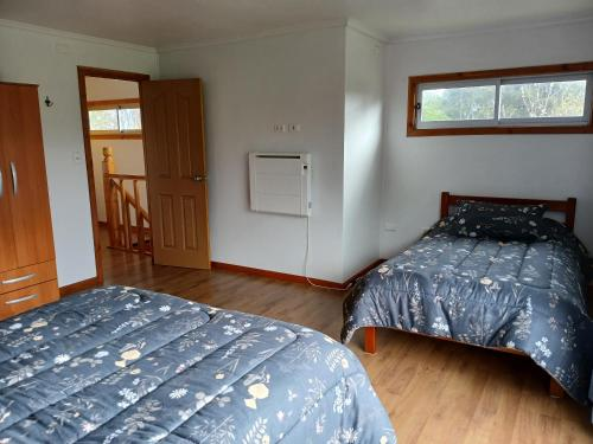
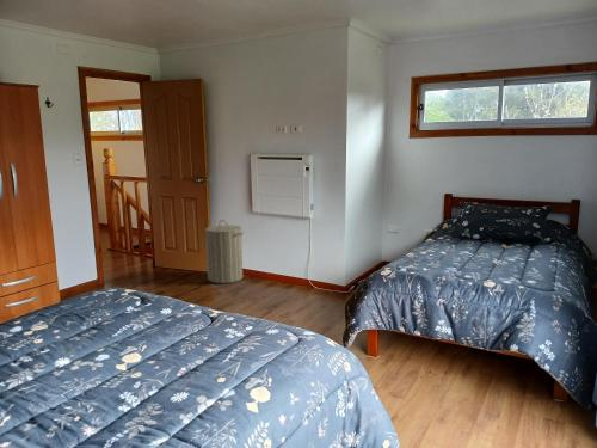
+ laundry hamper (223, 248)
